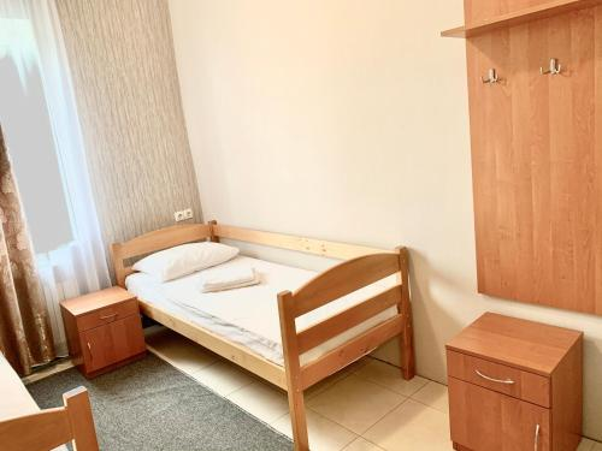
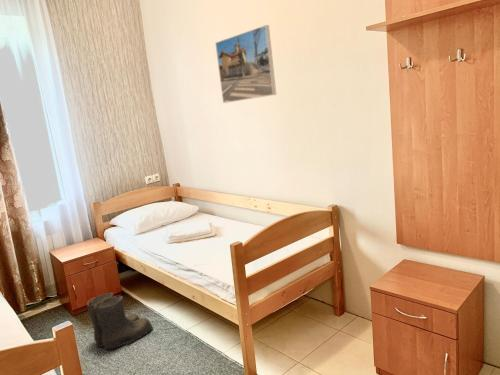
+ boots (120, 315)
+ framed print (244, 67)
